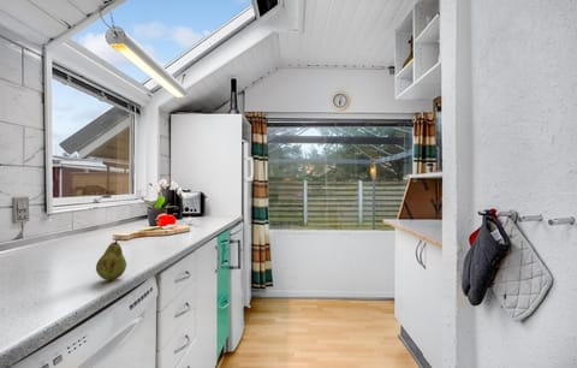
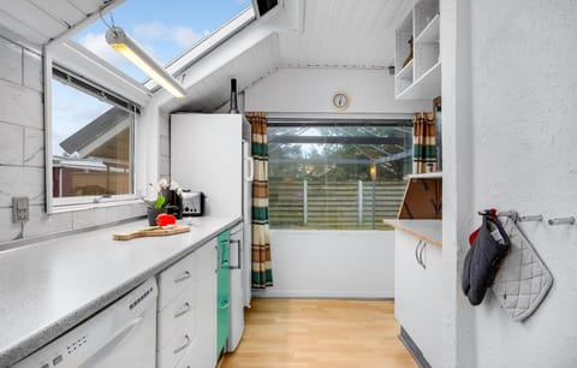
- fruit (111, 259)
